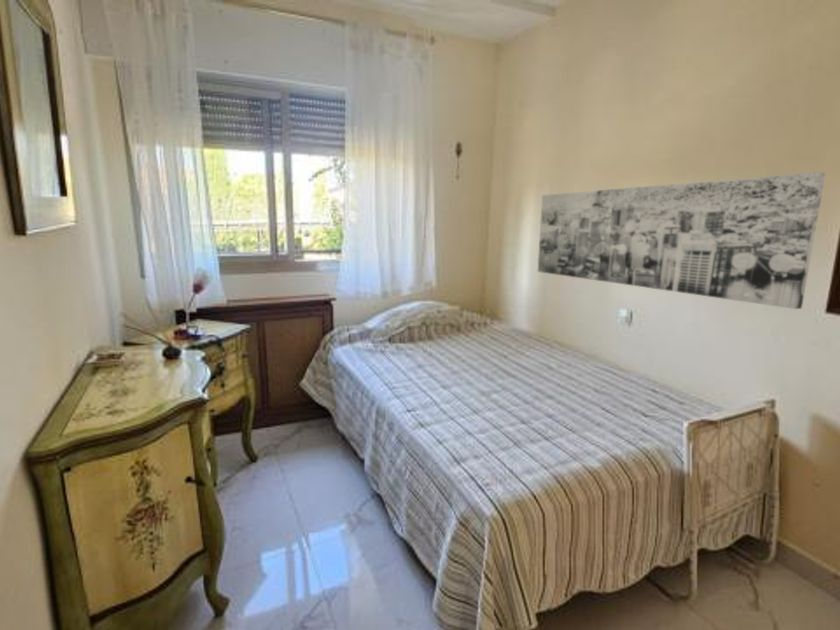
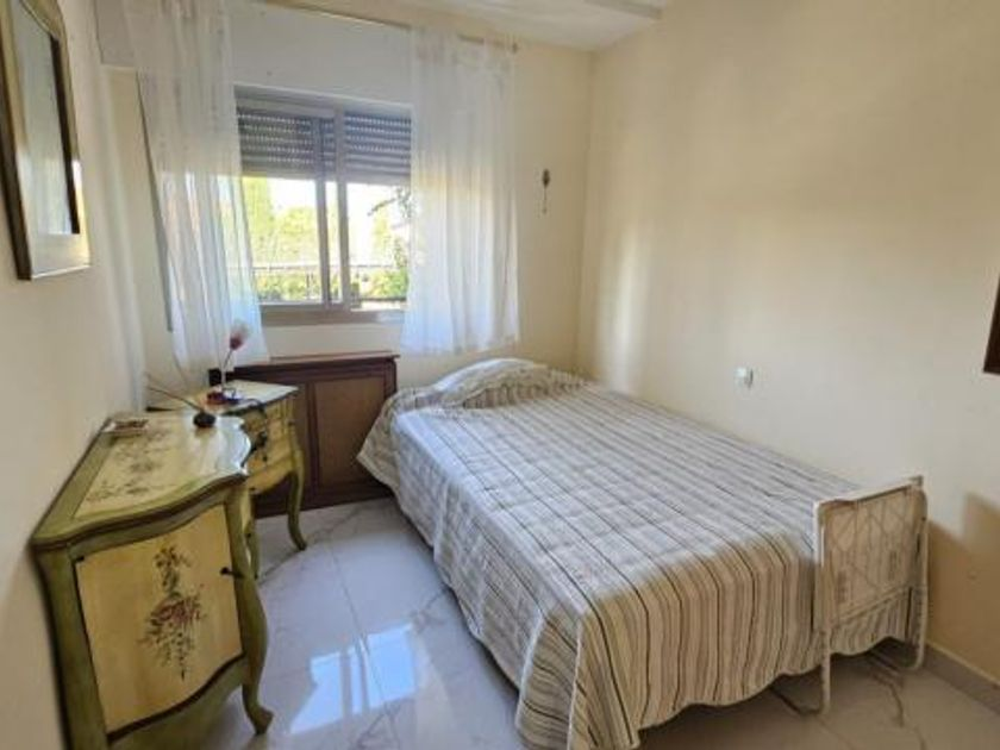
- wall art (638, 237)
